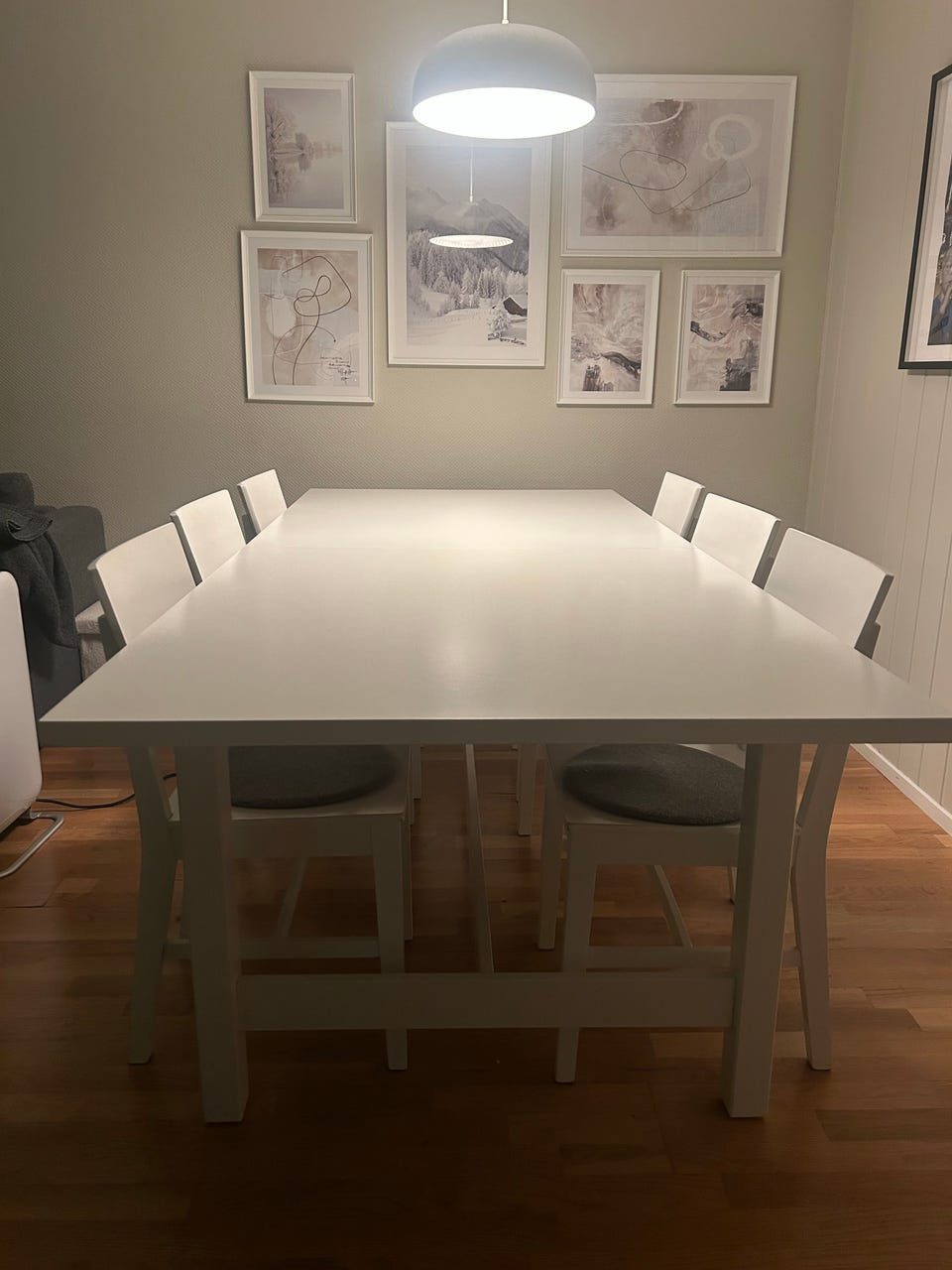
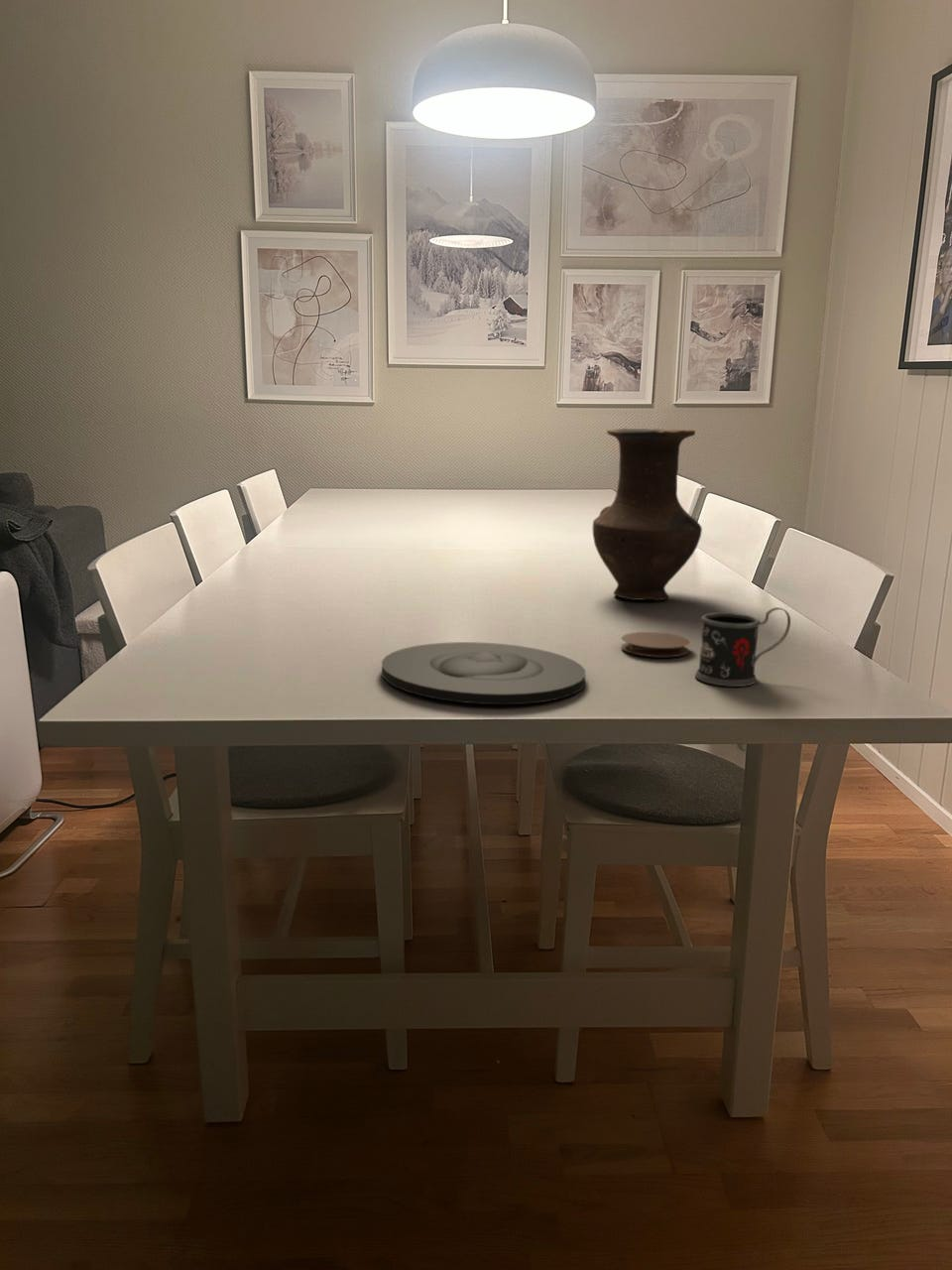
+ plate (482, 663)
+ coaster (654, 644)
+ vase (647, 514)
+ mug (743, 643)
